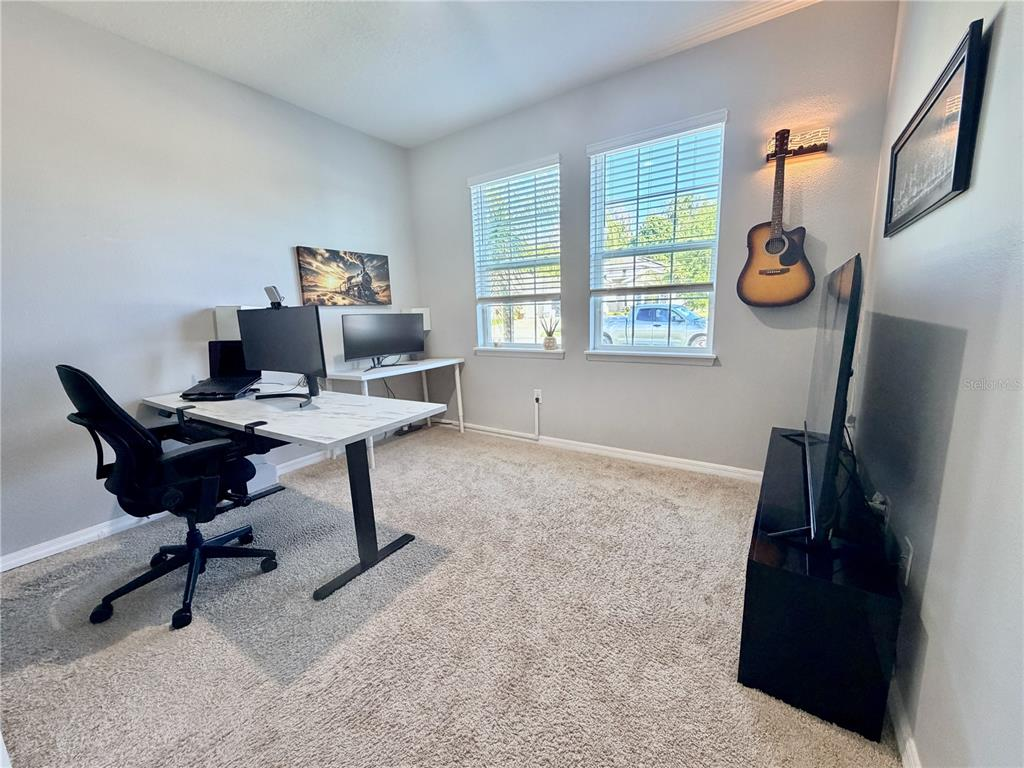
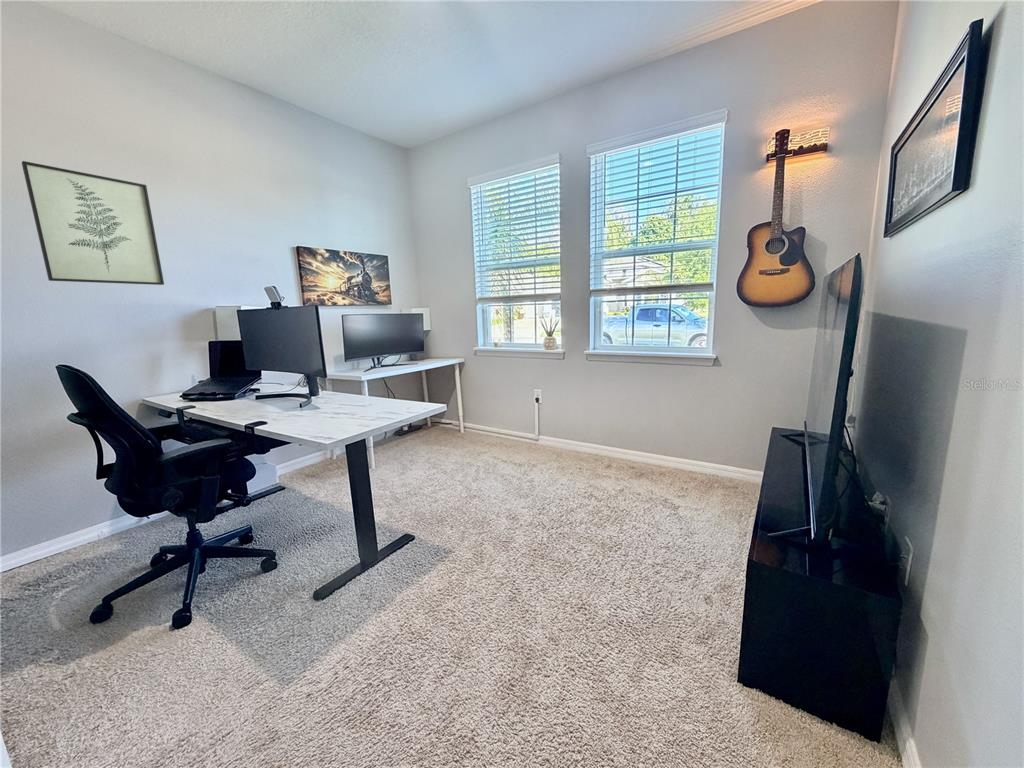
+ wall art (100, 229)
